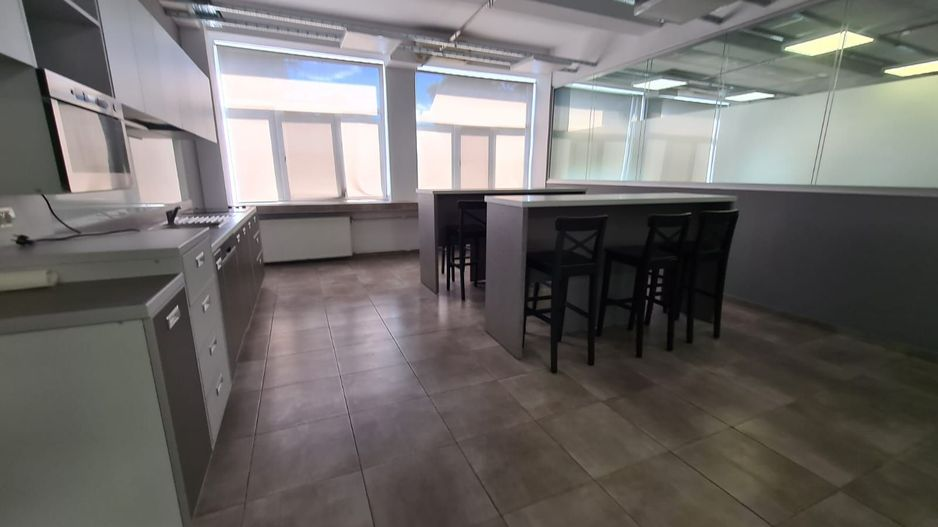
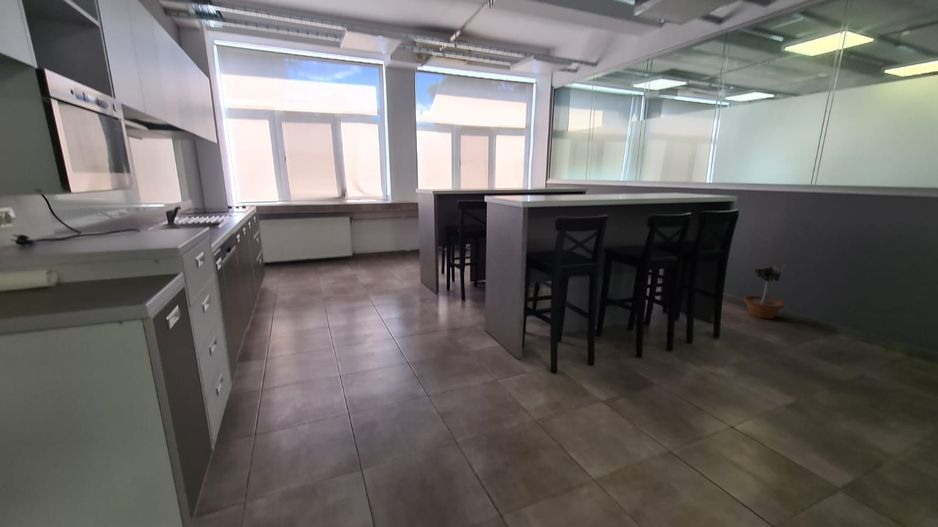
+ potted tree (766, 288)
